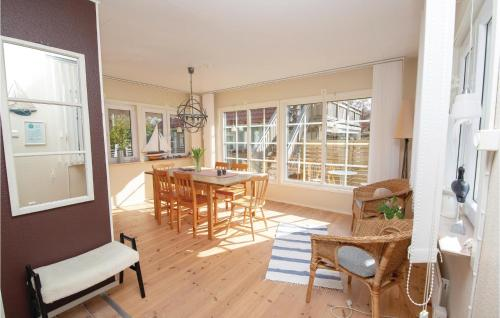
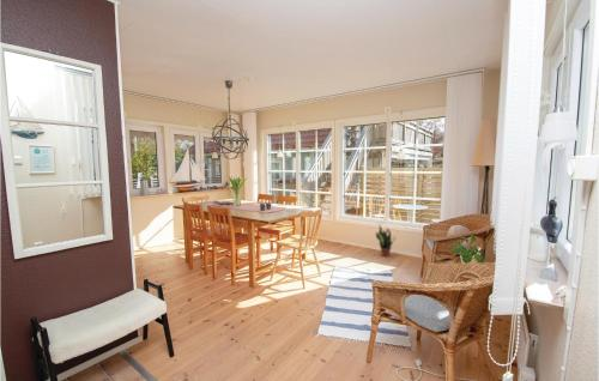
+ potted plant (385, 240)
